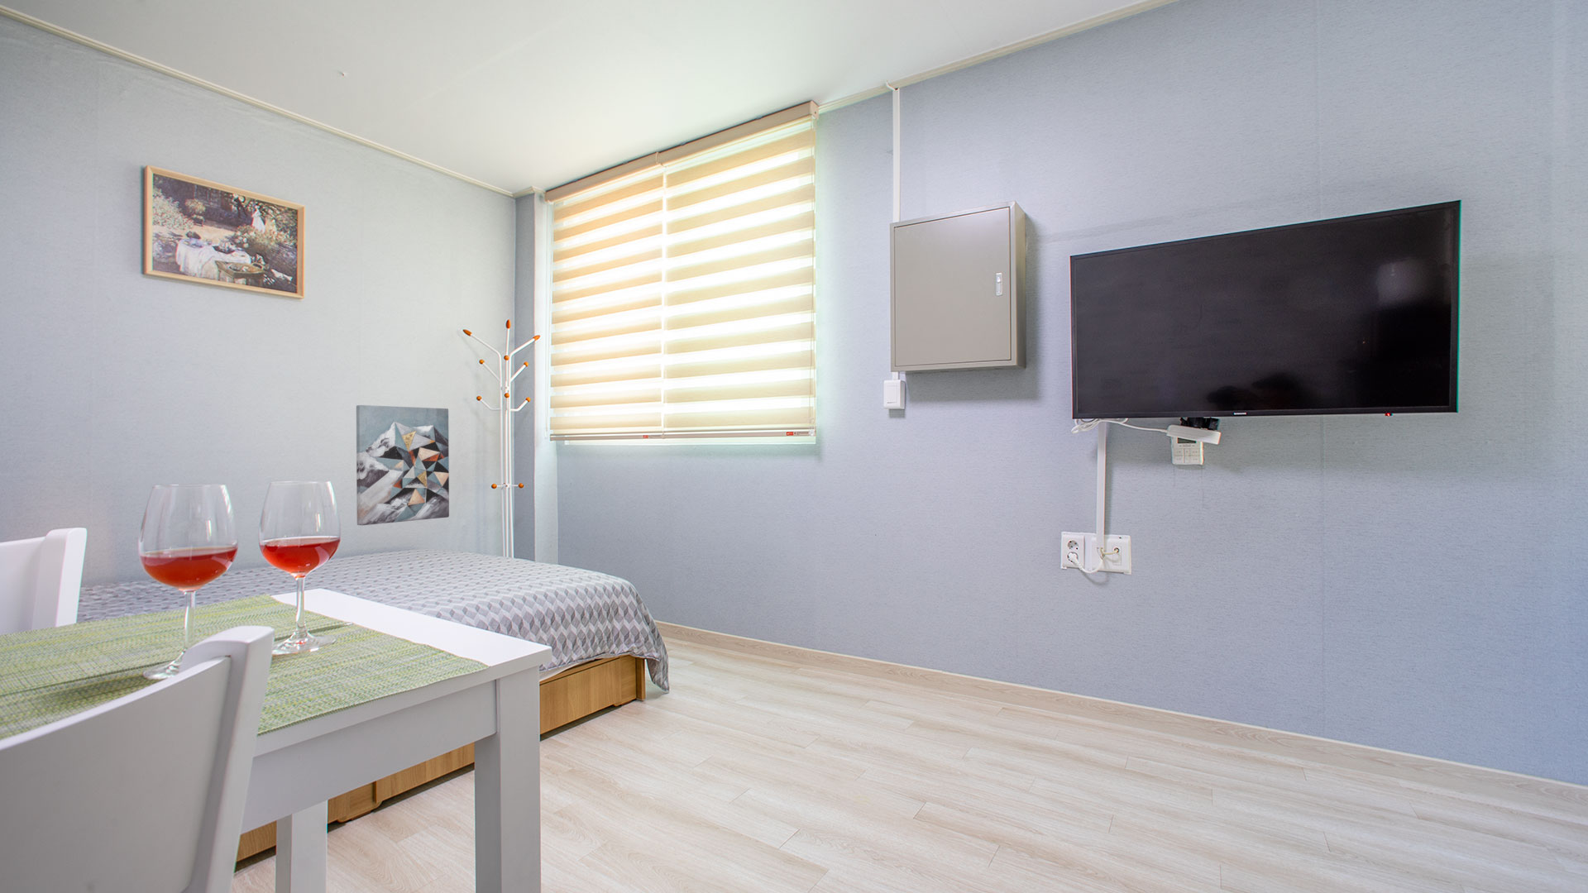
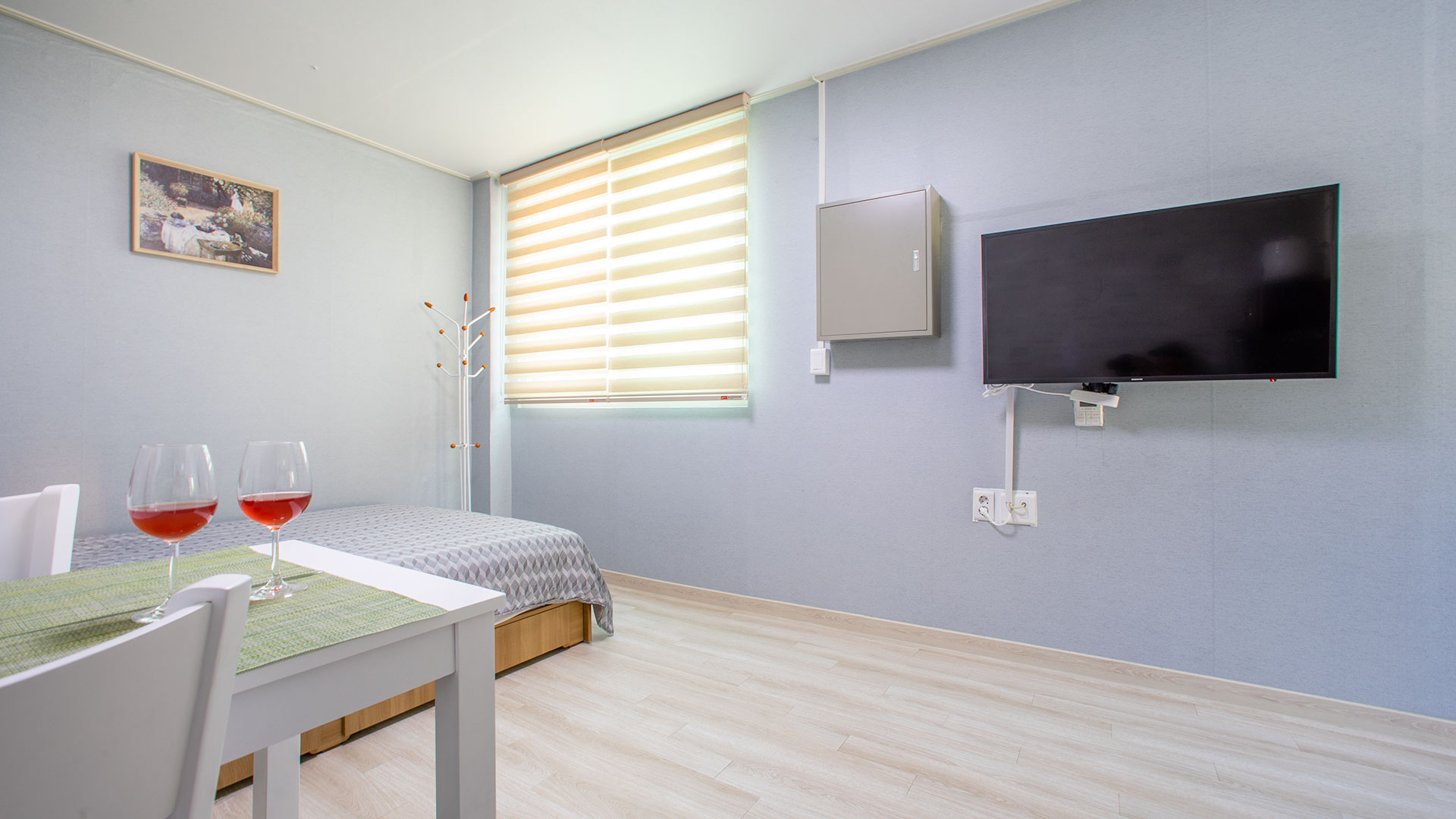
- wall art (405, 463)
